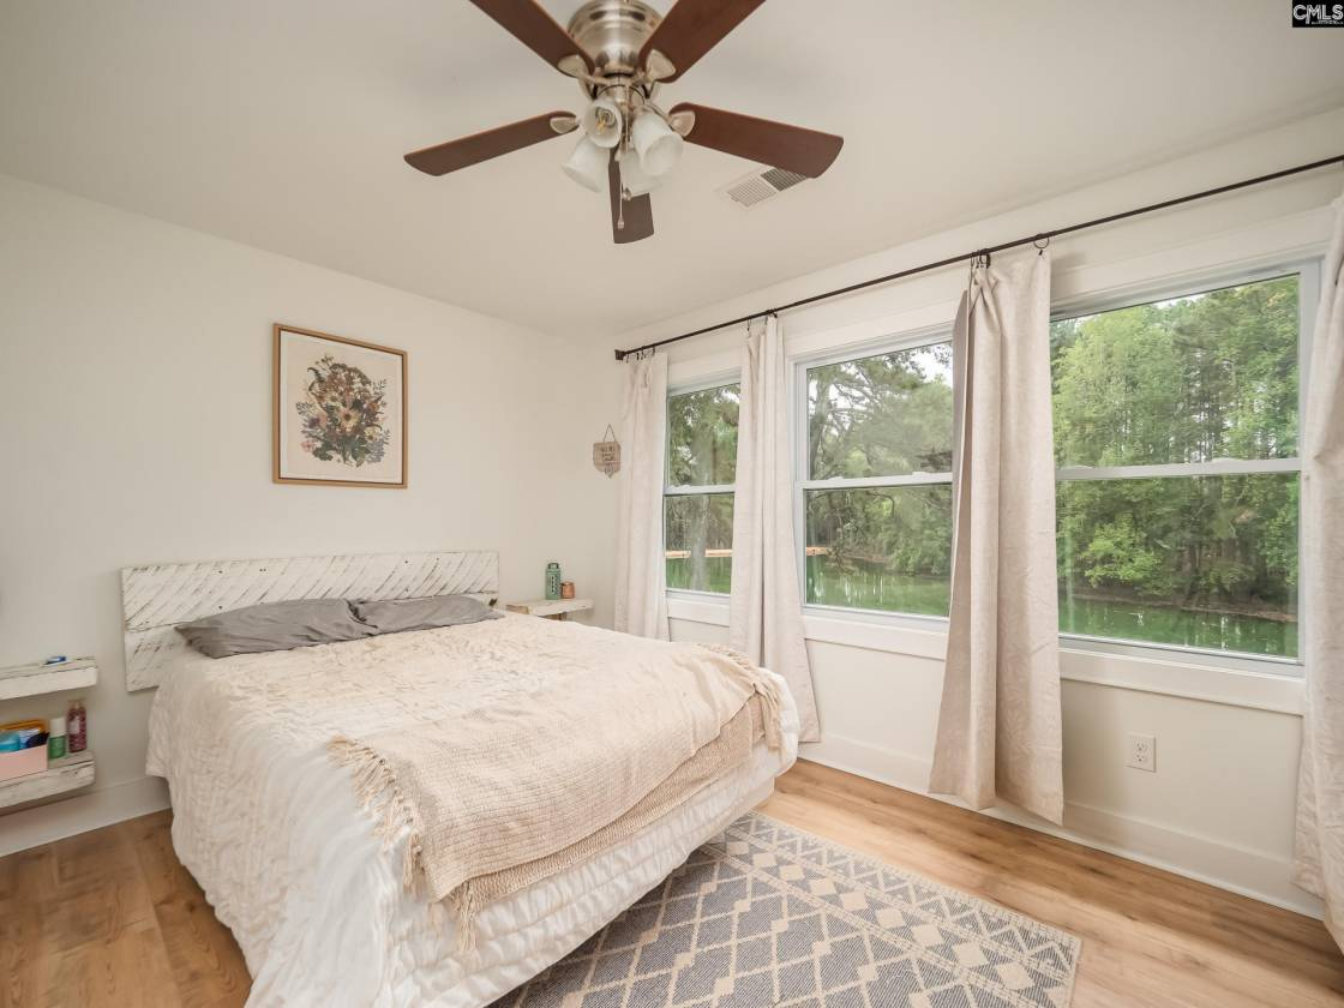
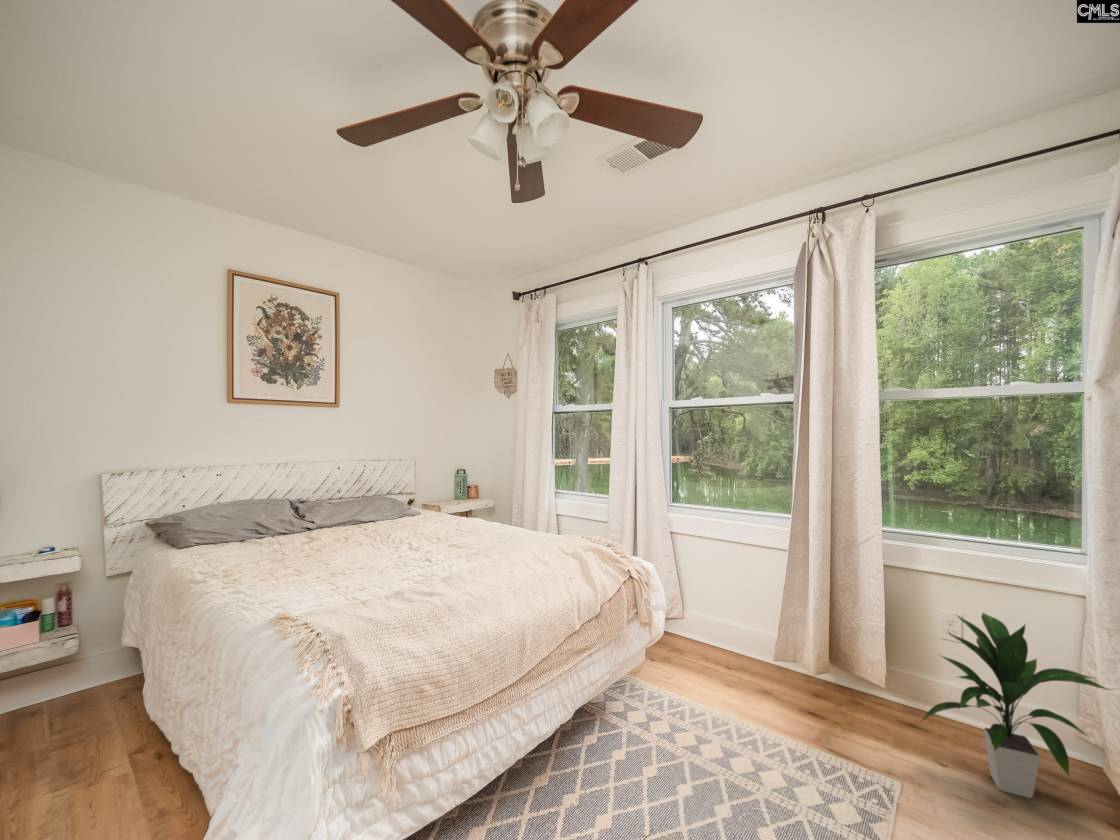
+ indoor plant (1002, 698)
